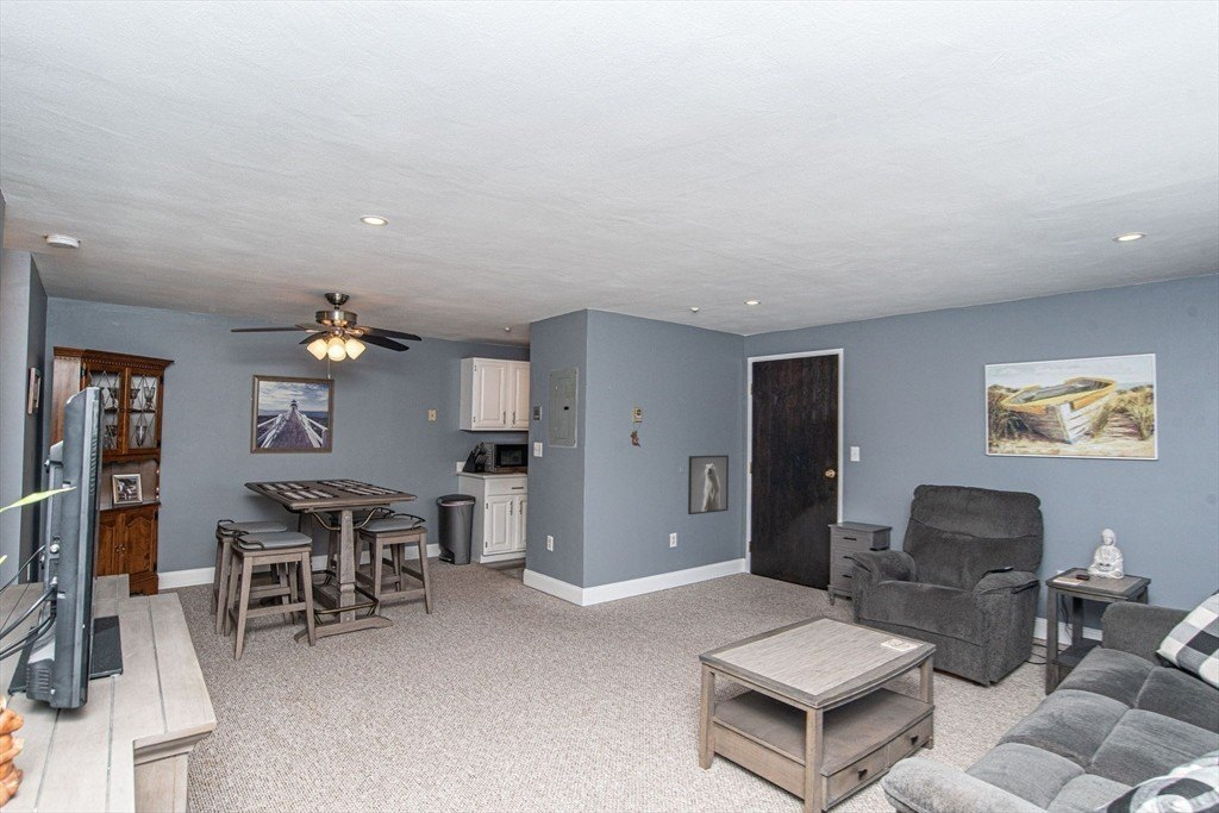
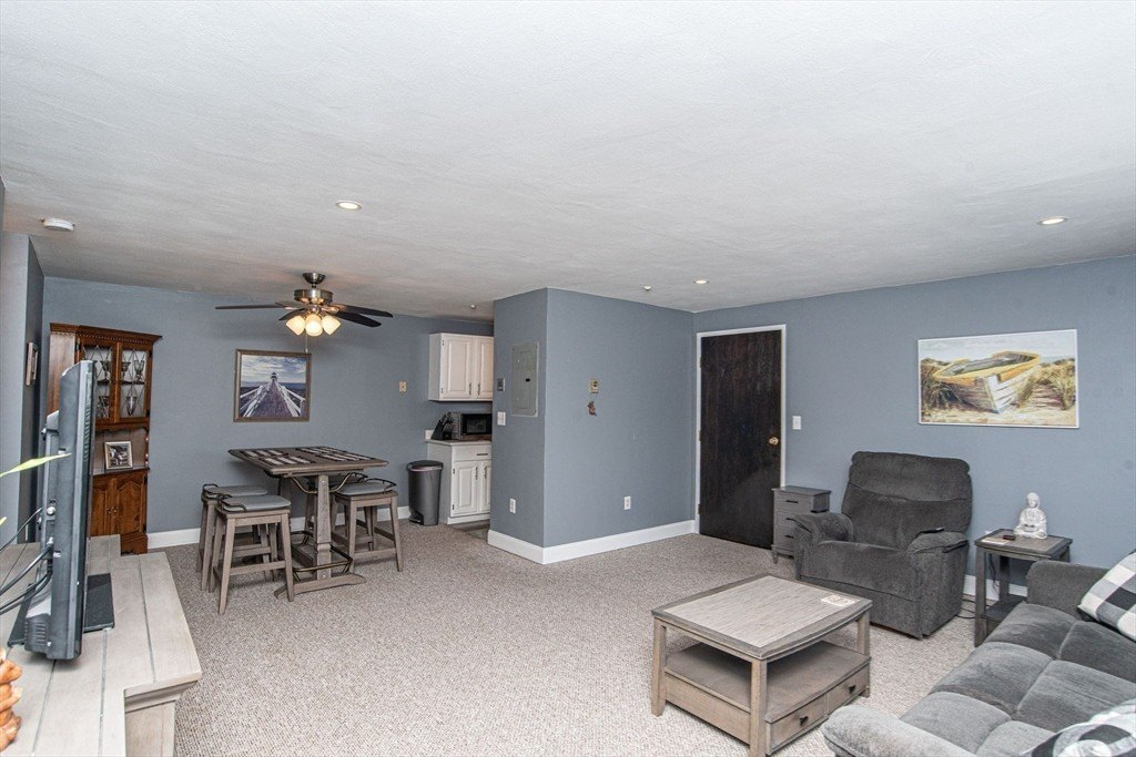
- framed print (708, 483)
